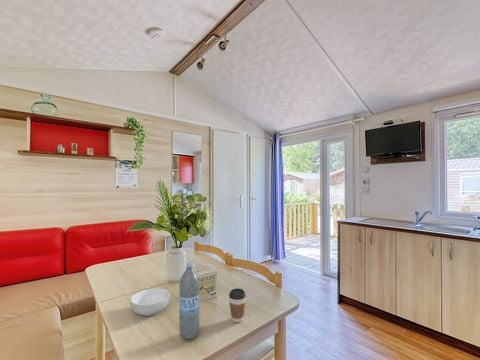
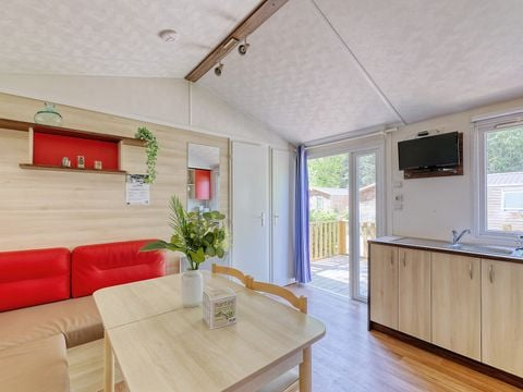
- coffee cup (237, 305)
- cereal bowl (150, 303)
- water bottle (189, 299)
